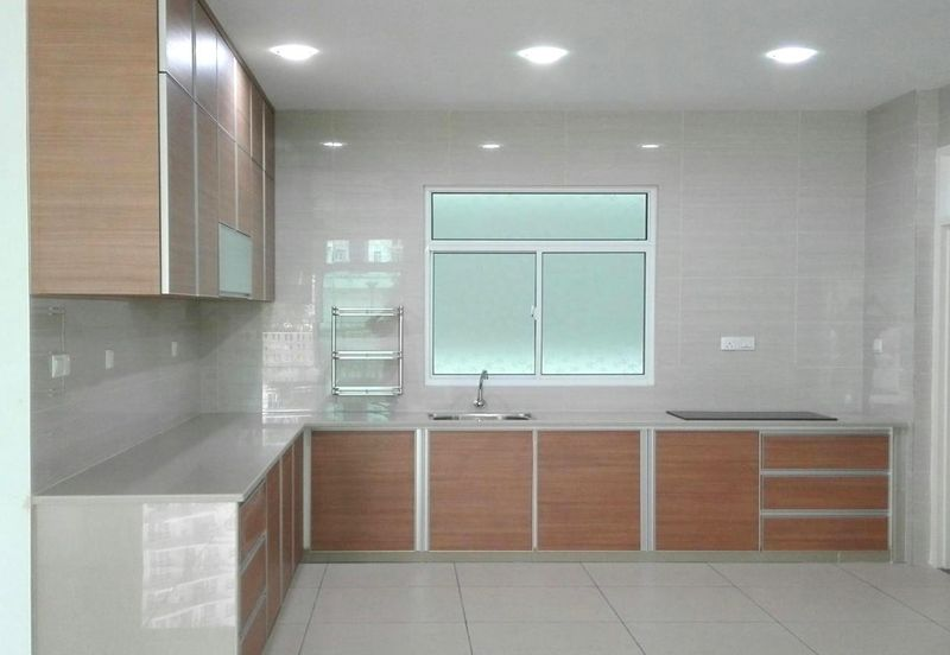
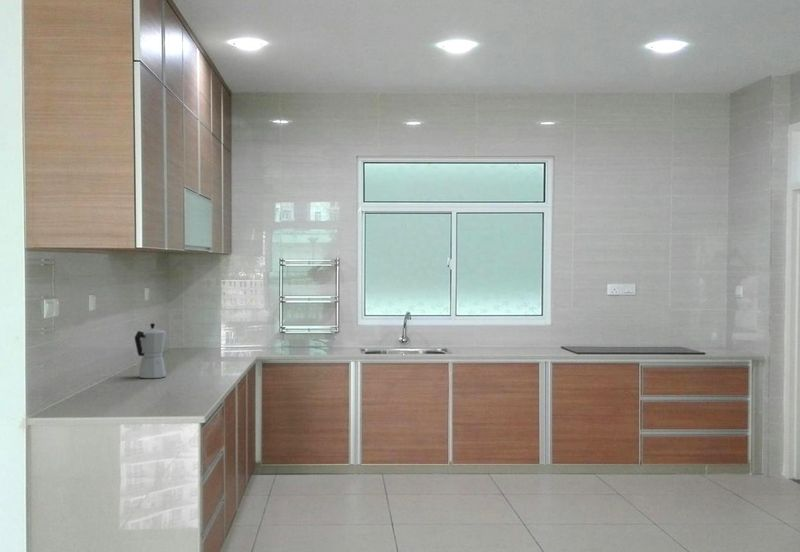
+ moka pot (150, 350)
